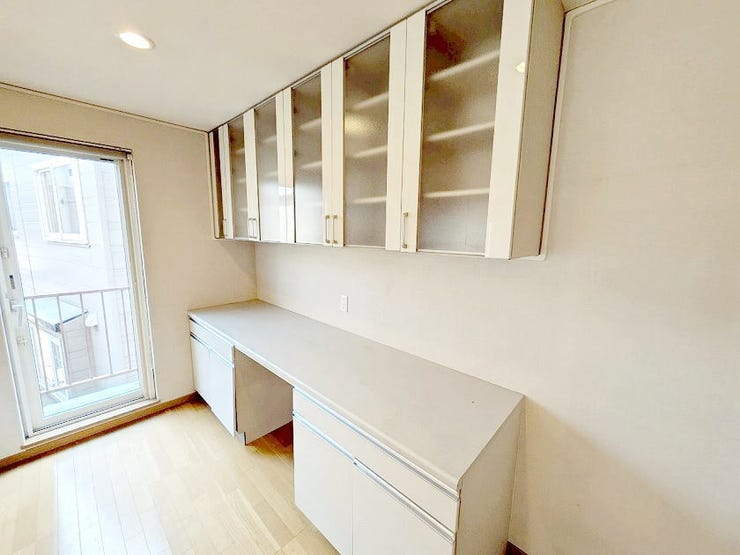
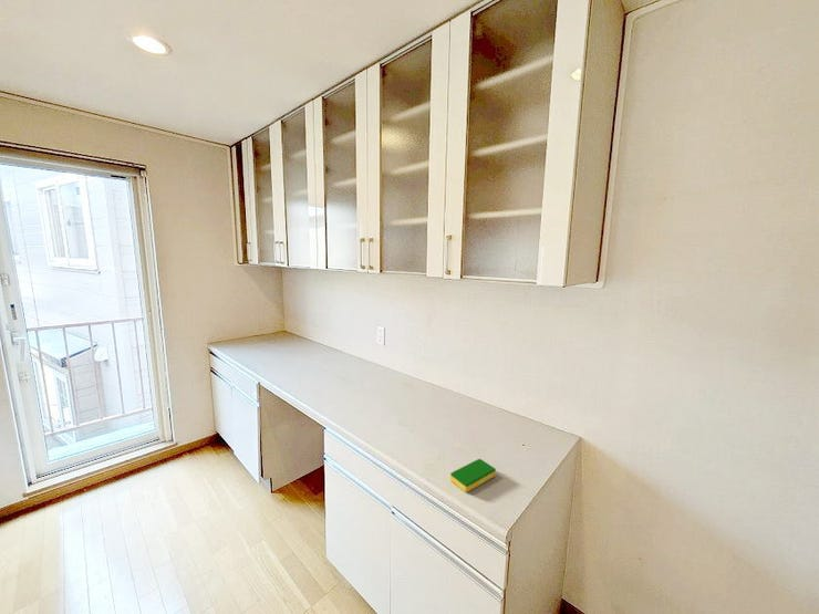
+ dish sponge (473, 473)
